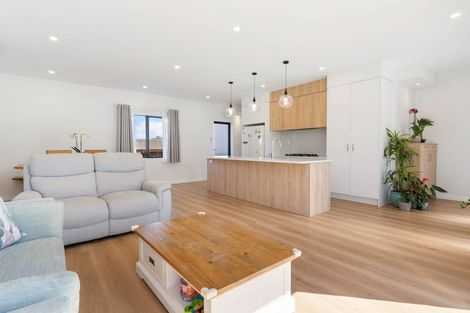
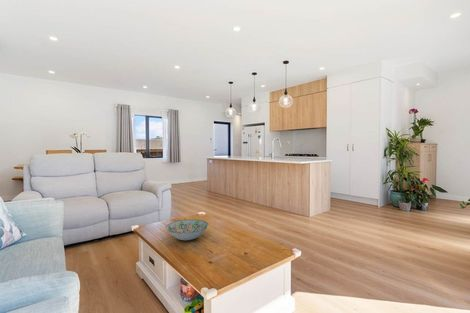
+ decorative bowl (187, 232)
